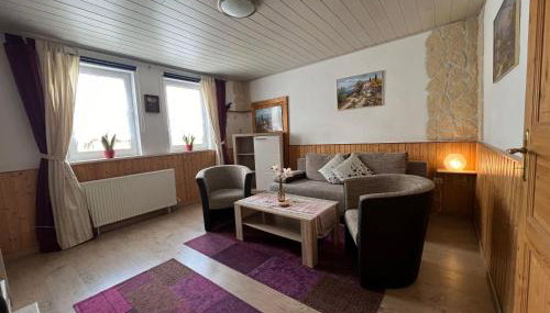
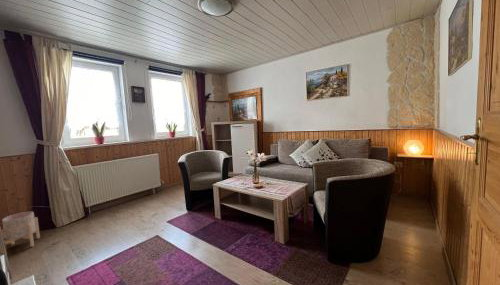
+ planter (20, 230)
